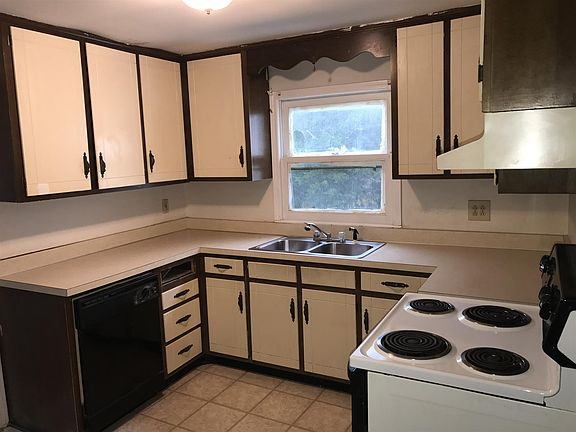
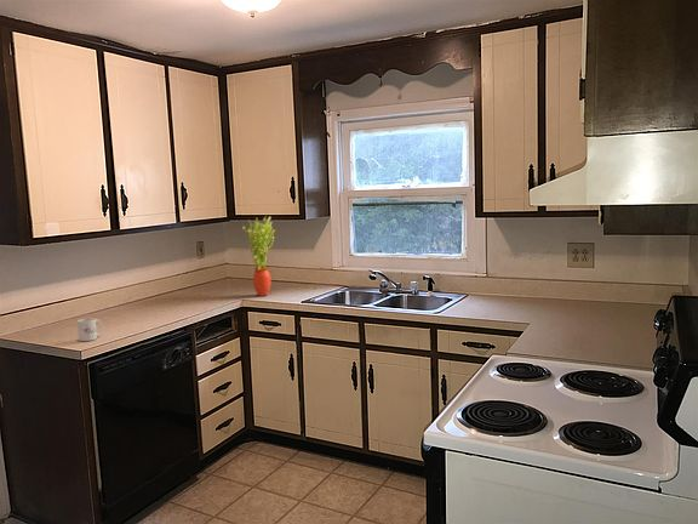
+ mug (90, 329)
+ potted plant (261, 255)
